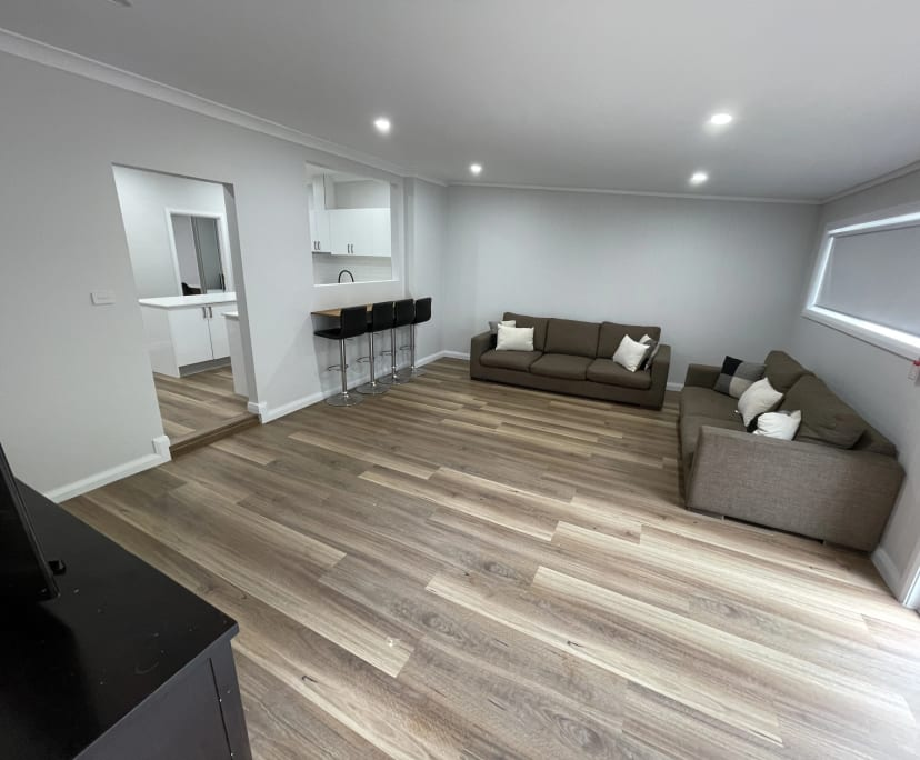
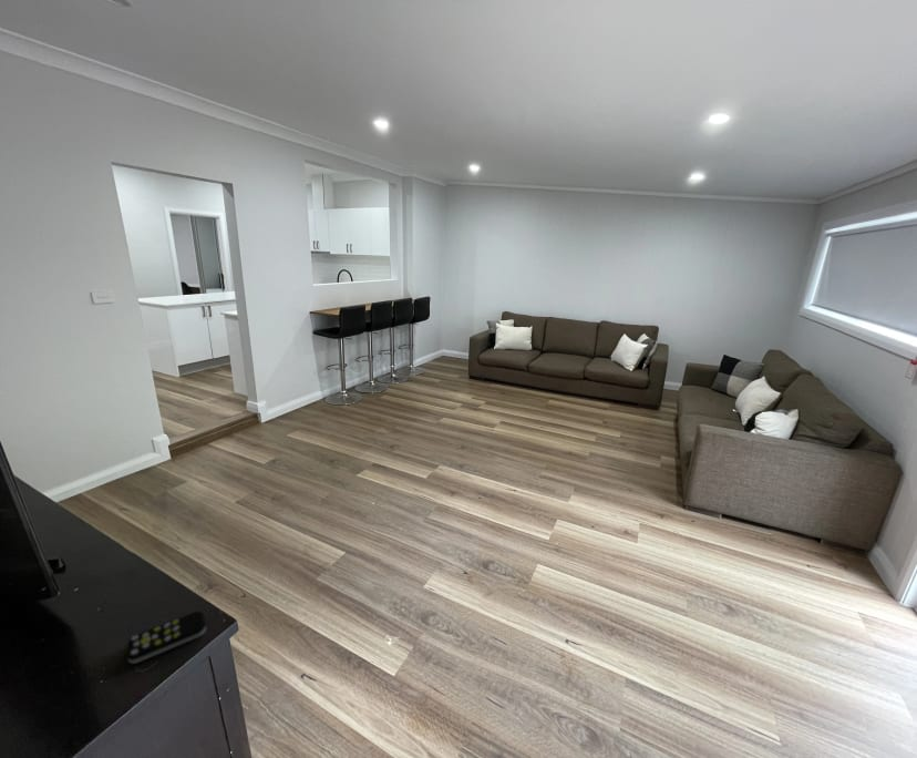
+ remote control (167, 635)
